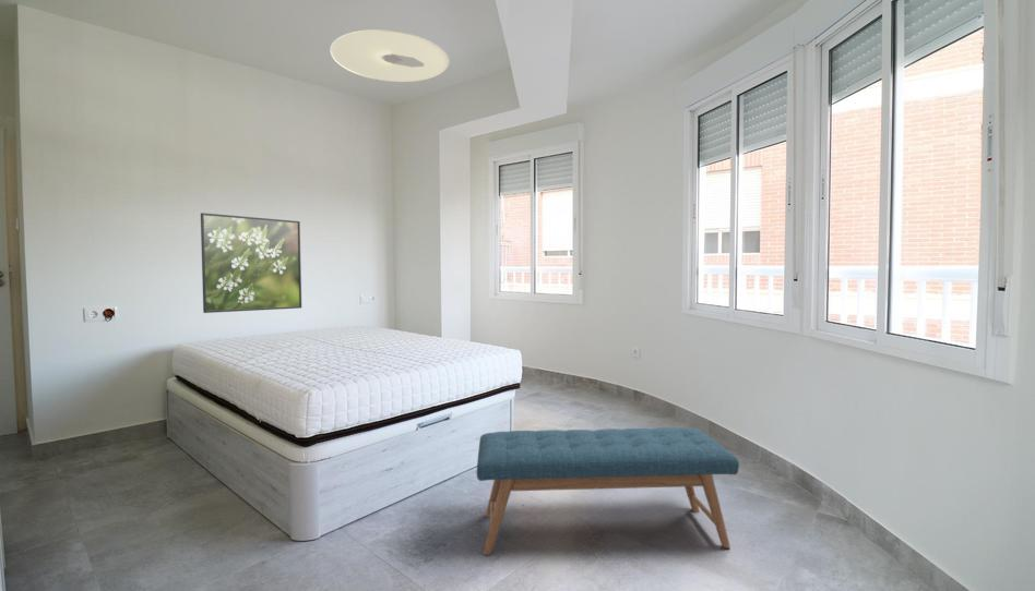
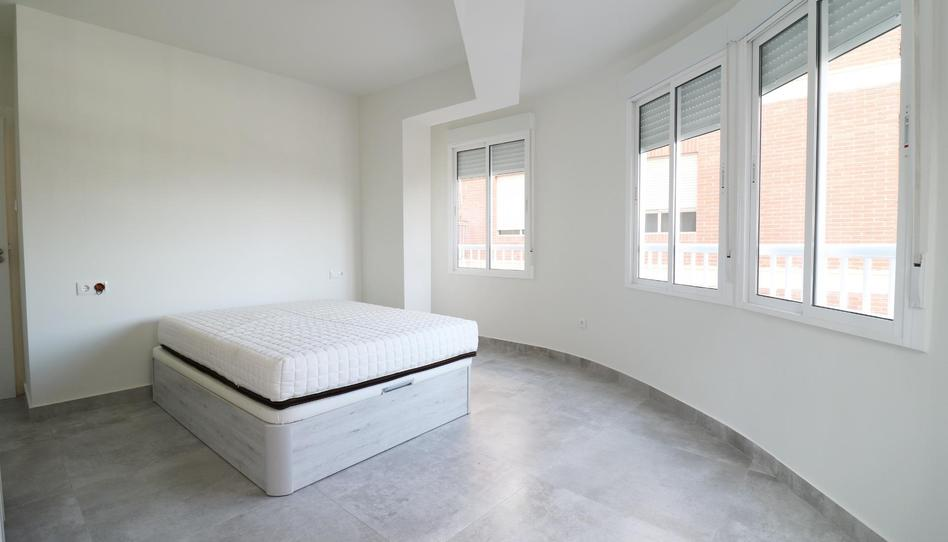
- ceiling light (391, 53)
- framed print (254, 264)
- bench (599, 484)
